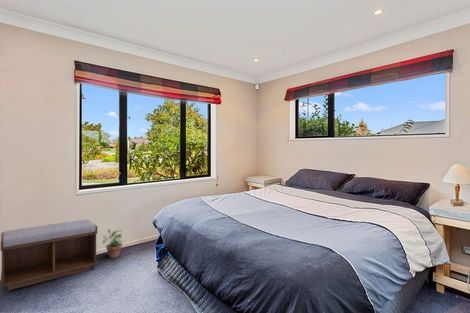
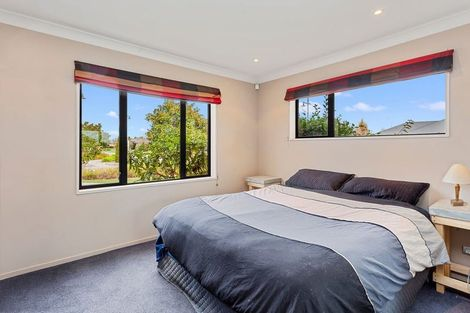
- bench (51, 250)
- potted plant (111, 242)
